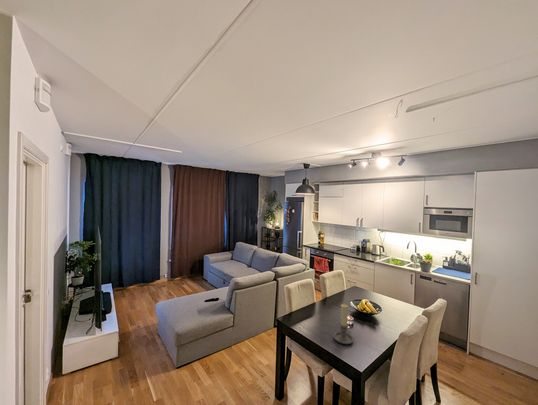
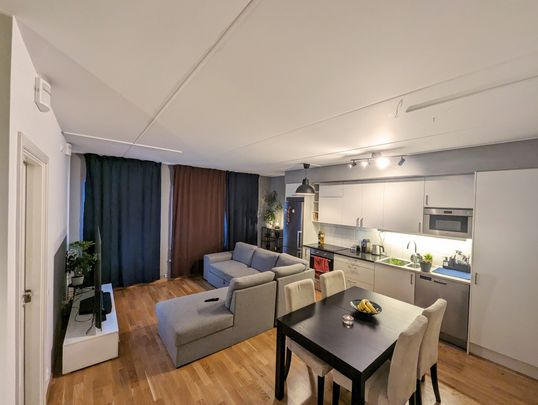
- candle holder (345, 321)
